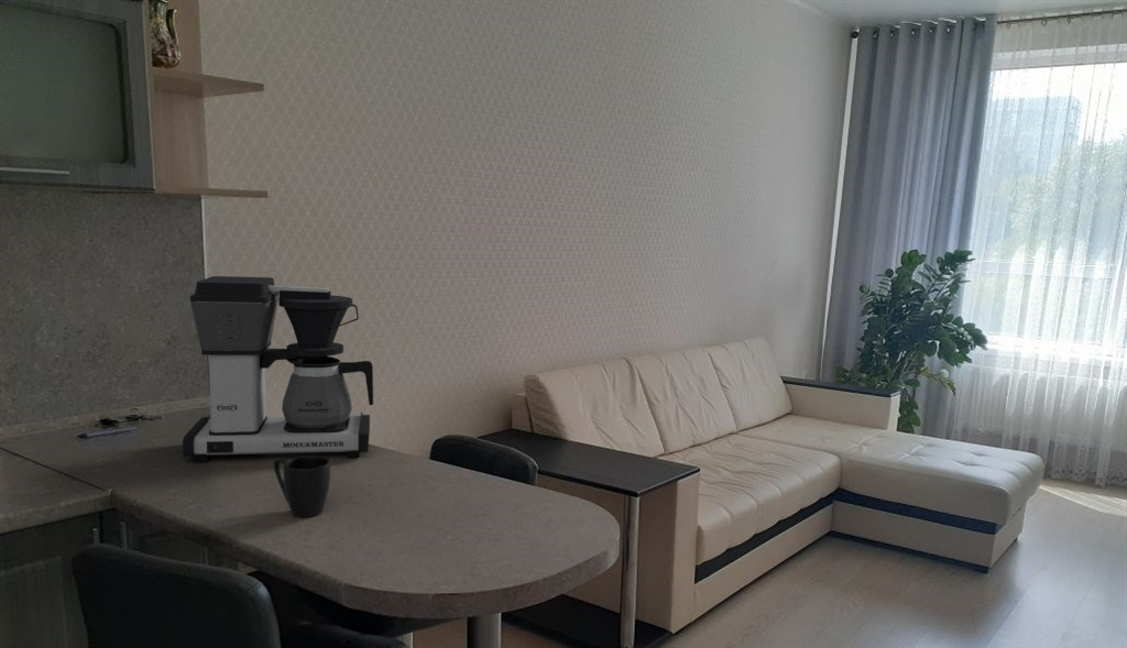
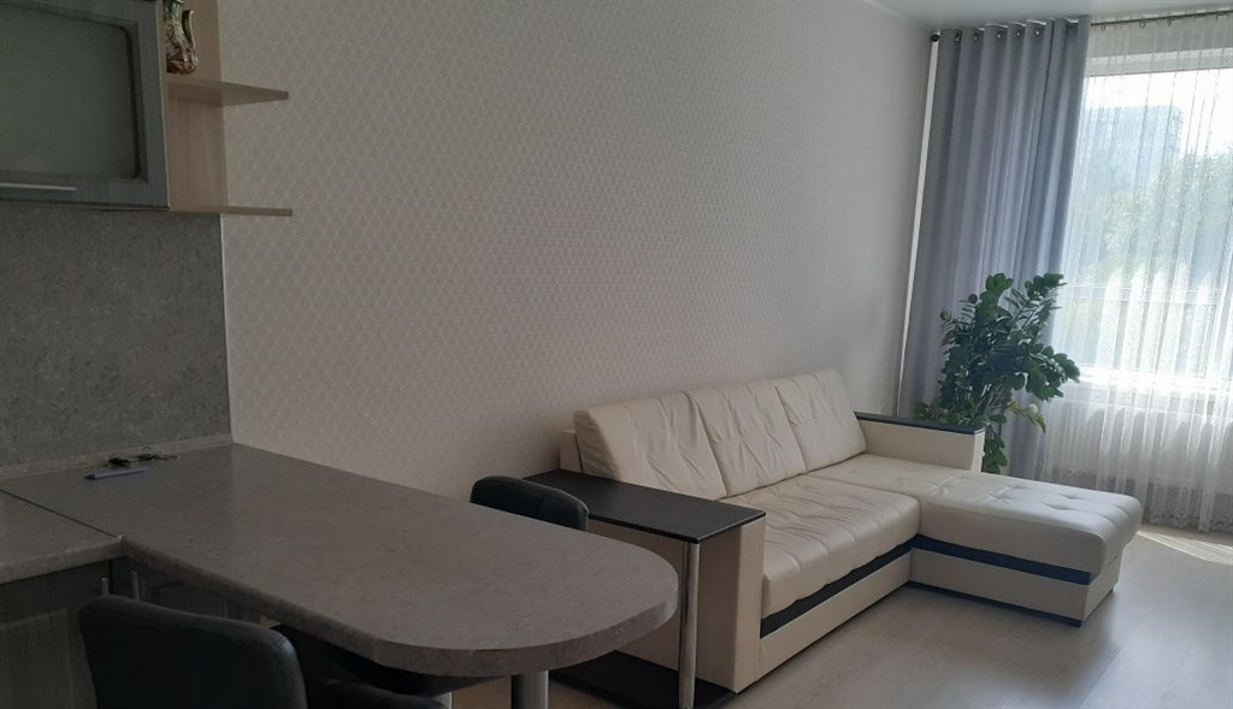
- coffee maker (288, 361)
- mug (299, 484)
